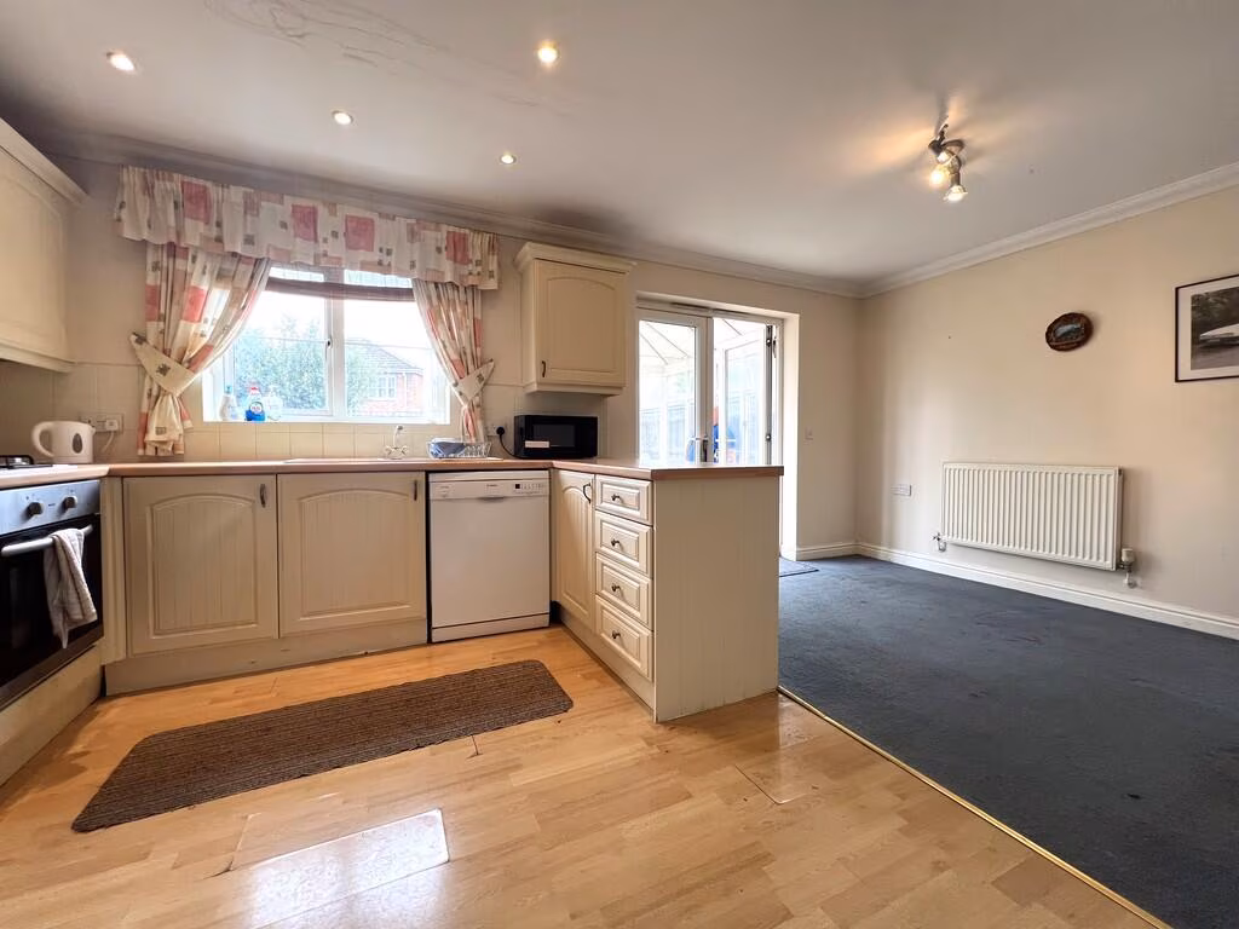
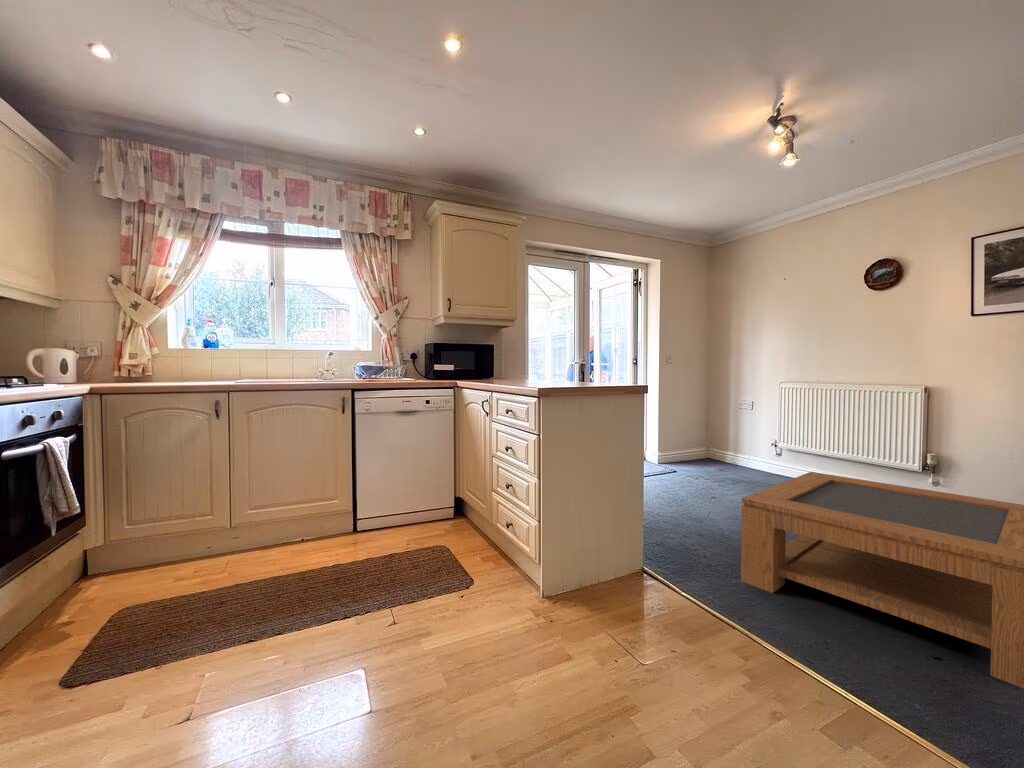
+ coffee table (893, 547)
